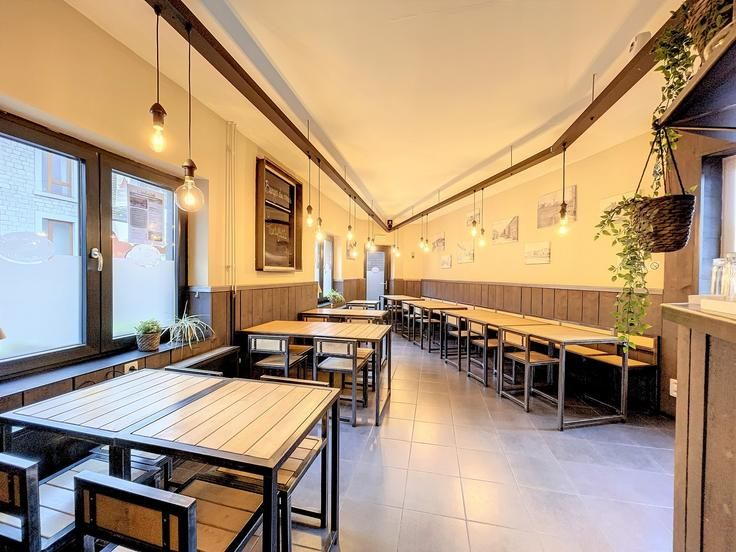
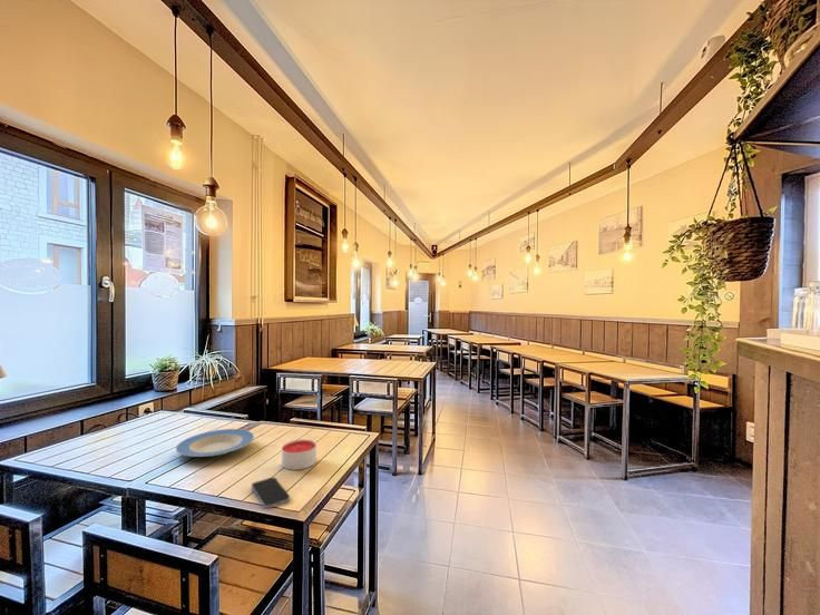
+ candle (299, 453)
+ smartphone (270, 491)
+ plate (216, 445)
